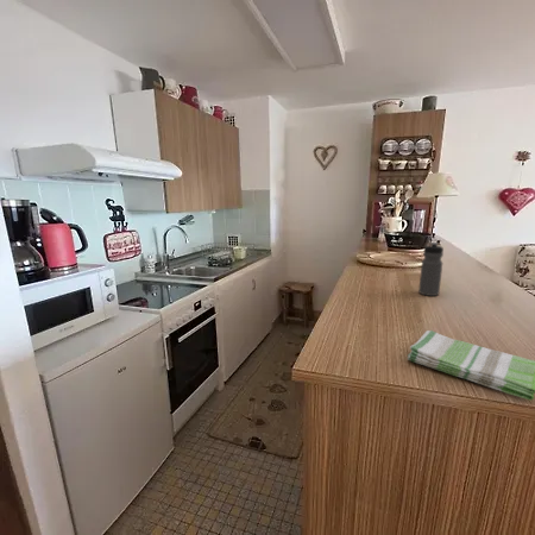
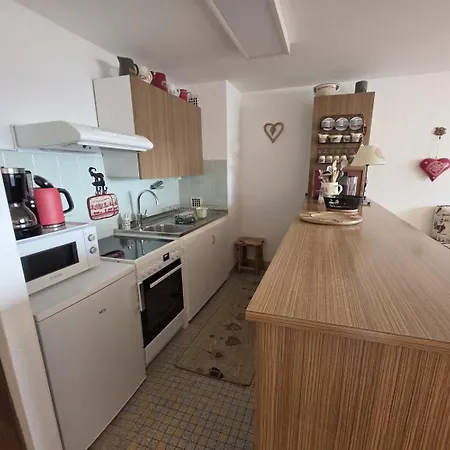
- dish towel (471, 357)
- water bottle (430, 268)
